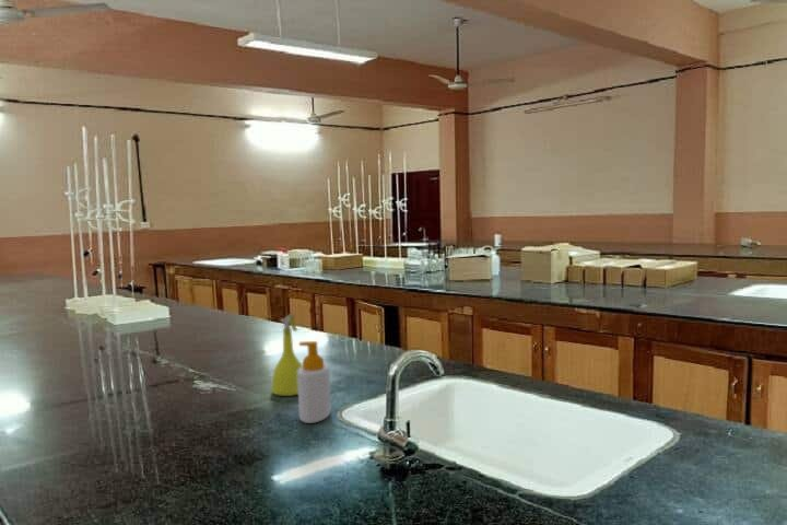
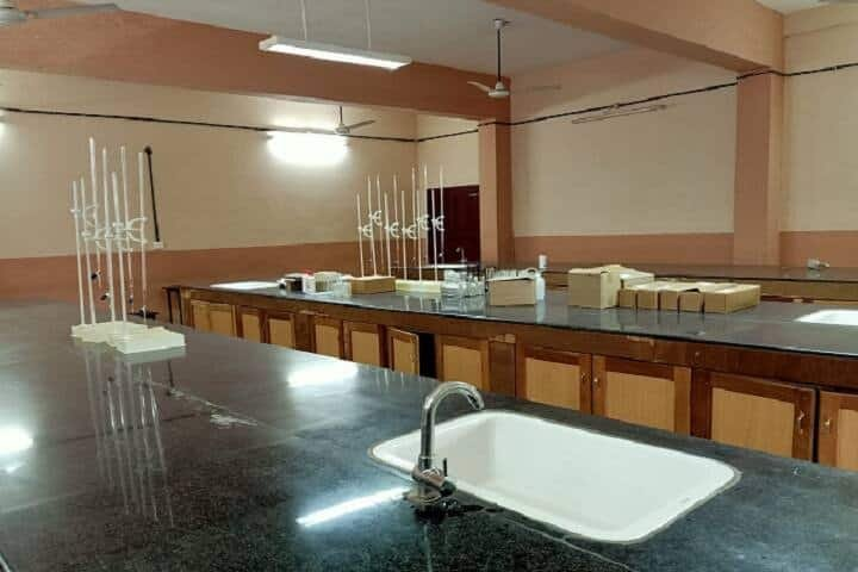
- soap bottle (314, 378)
- spray bottle (287, 351)
